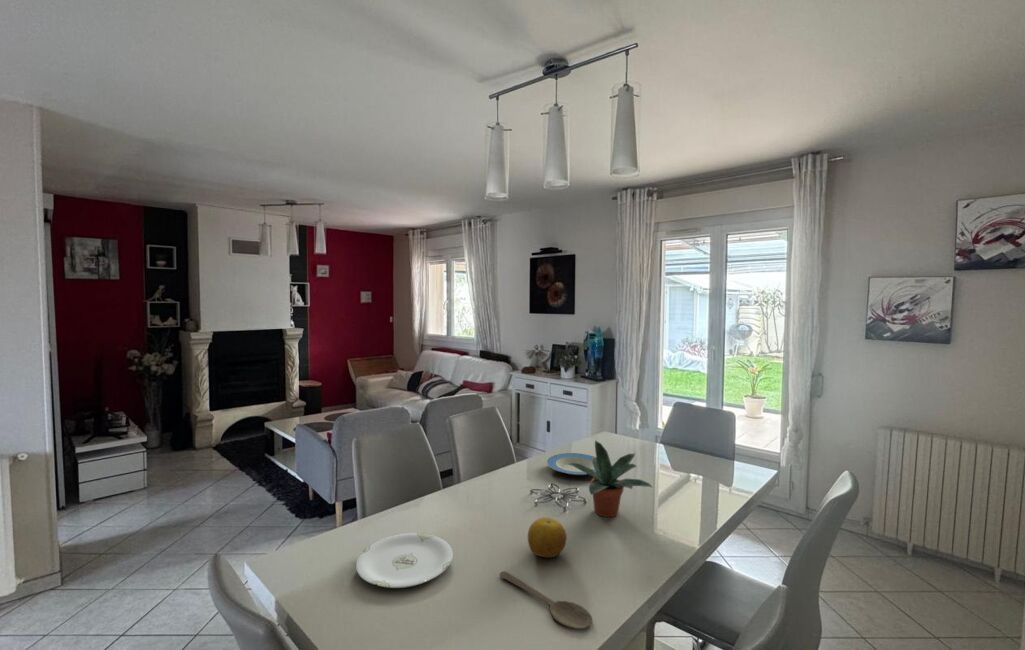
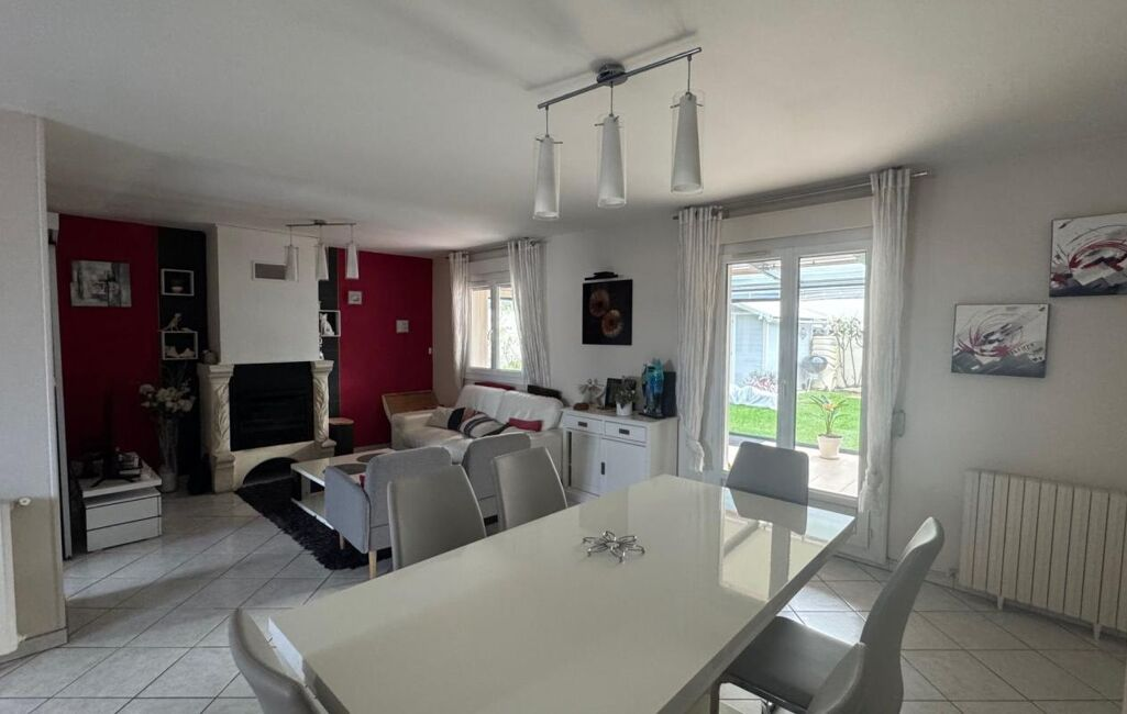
- plate (405, 560)
- plate (574, 467)
- potted plant (607, 479)
- fruit (546, 537)
- wooden spoon (541, 596)
